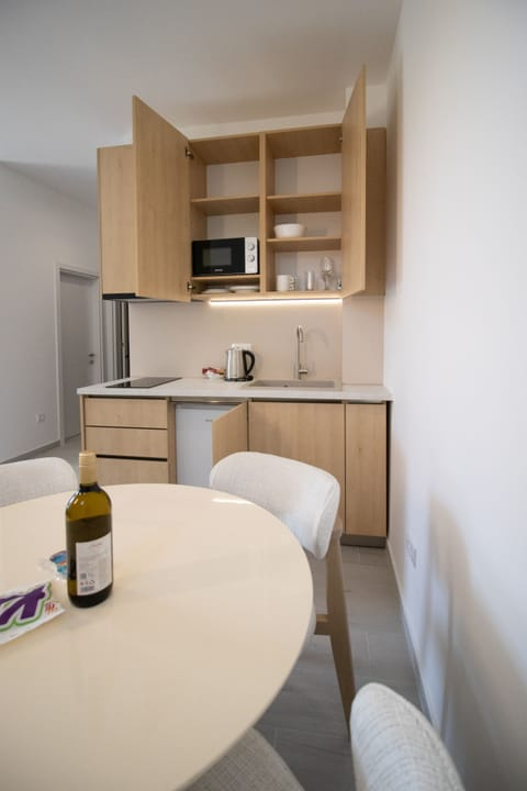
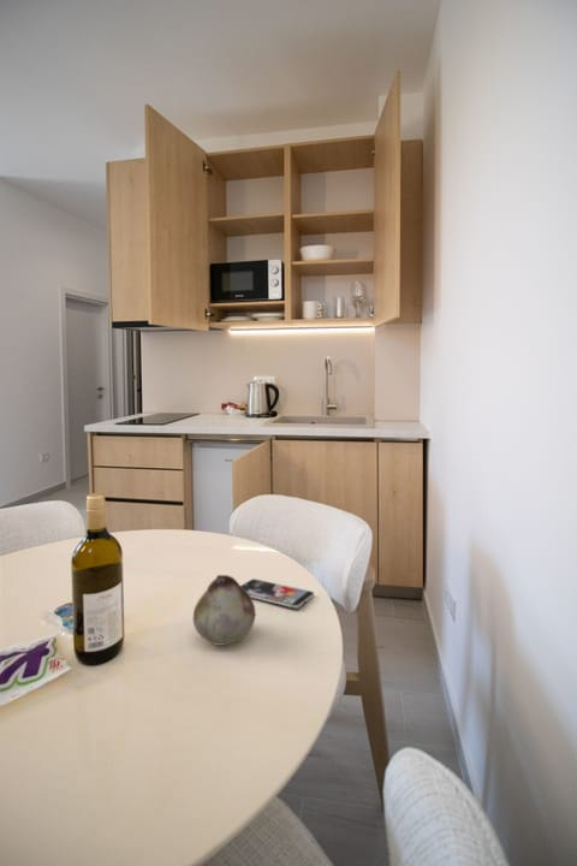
+ smartphone (273, 592)
+ fruit (224, 604)
